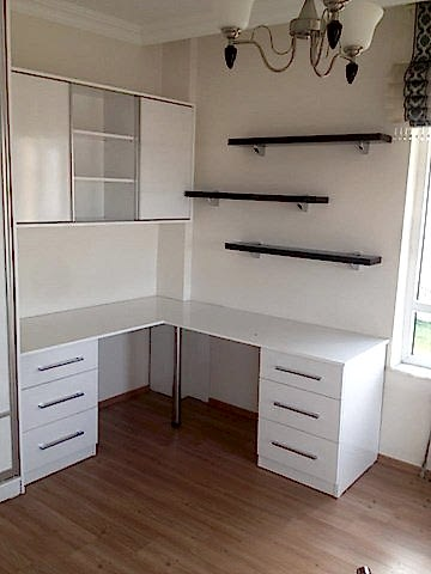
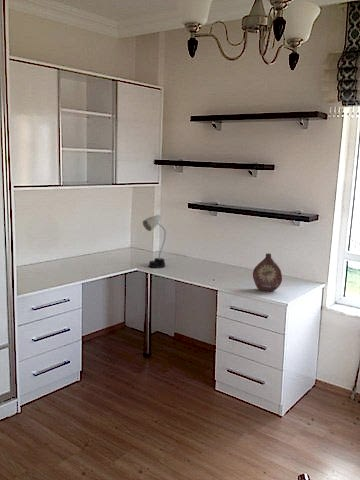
+ bottle (267, 271)
+ desk lamp (162, 244)
